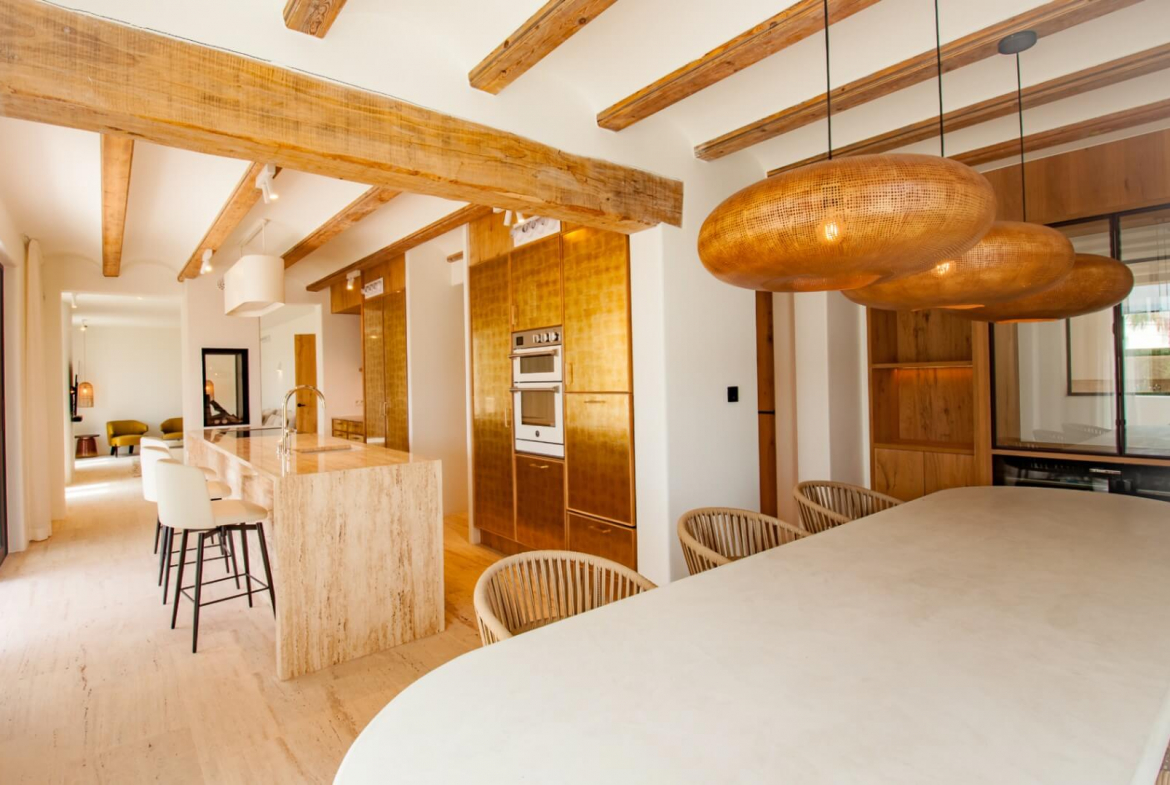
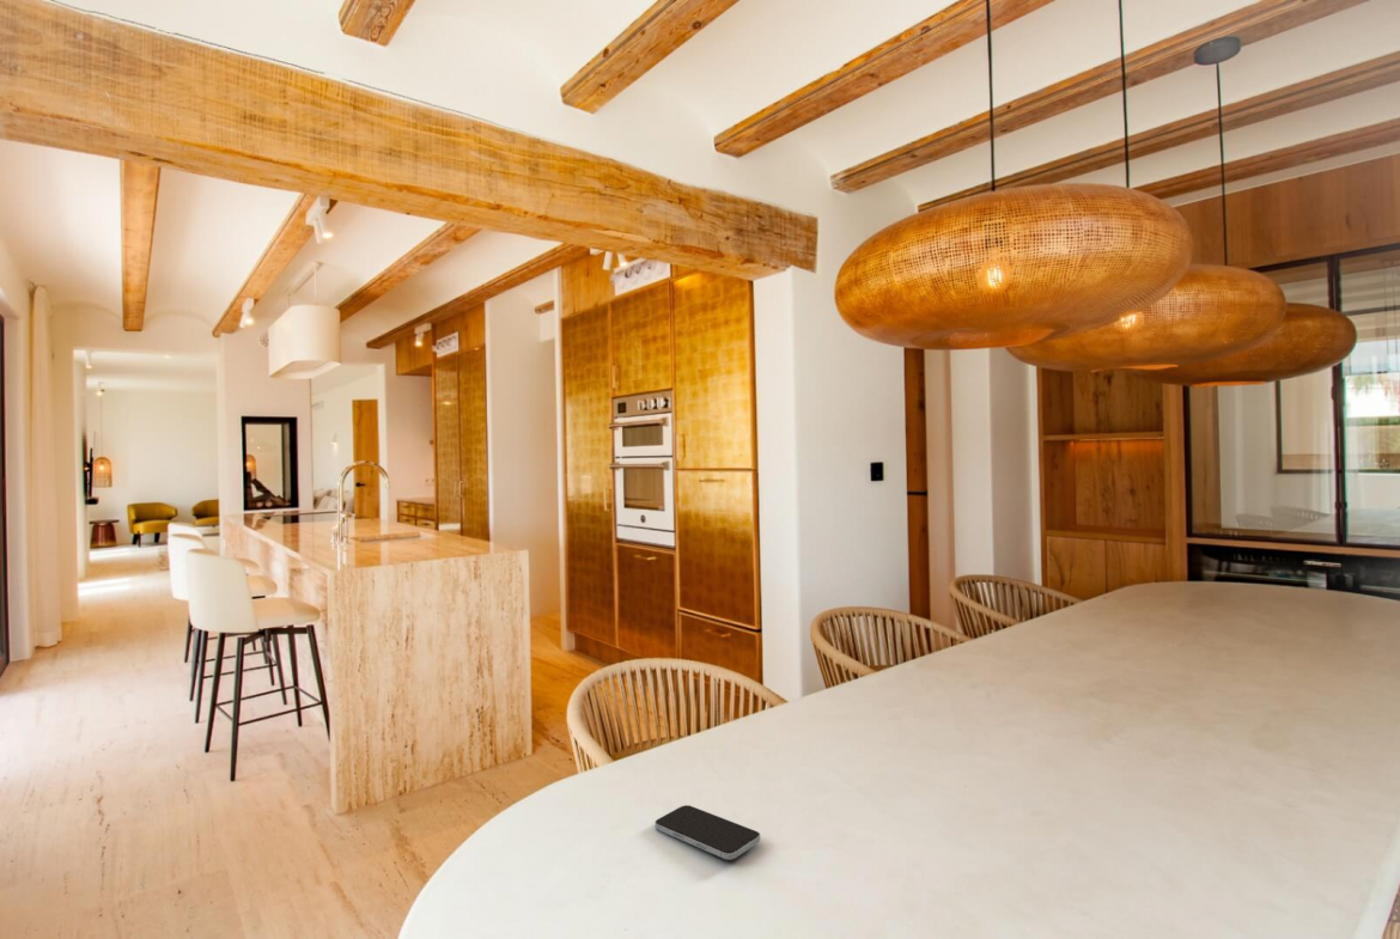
+ smartphone (706, 830)
